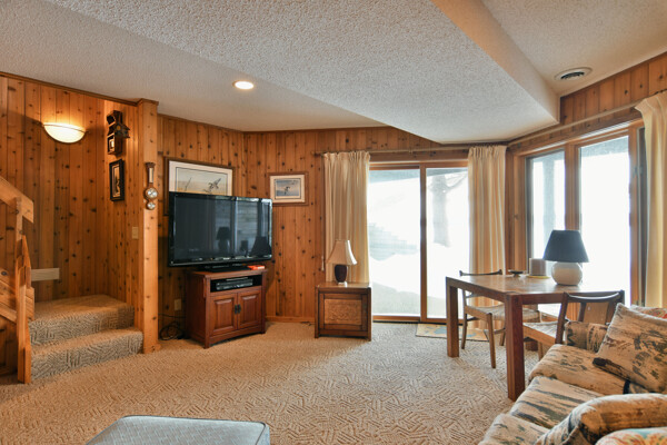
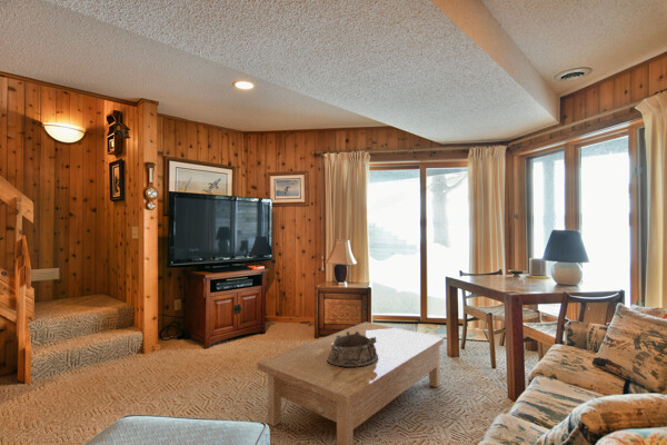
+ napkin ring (354, 347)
+ coffee table (359, 374)
